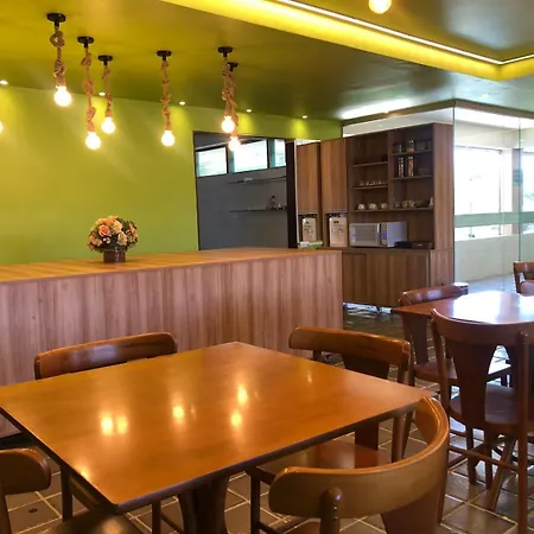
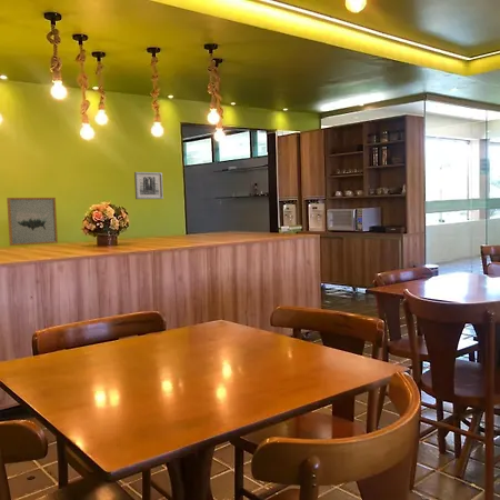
+ wall art (149, 186)
+ wall art (32, 220)
